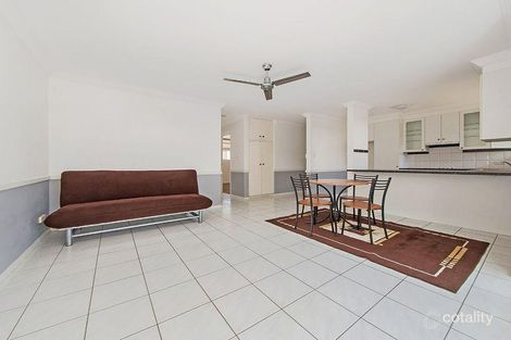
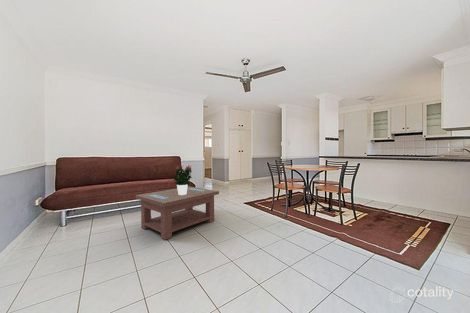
+ coffee table (179, 208)
+ potted flower (183, 179)
